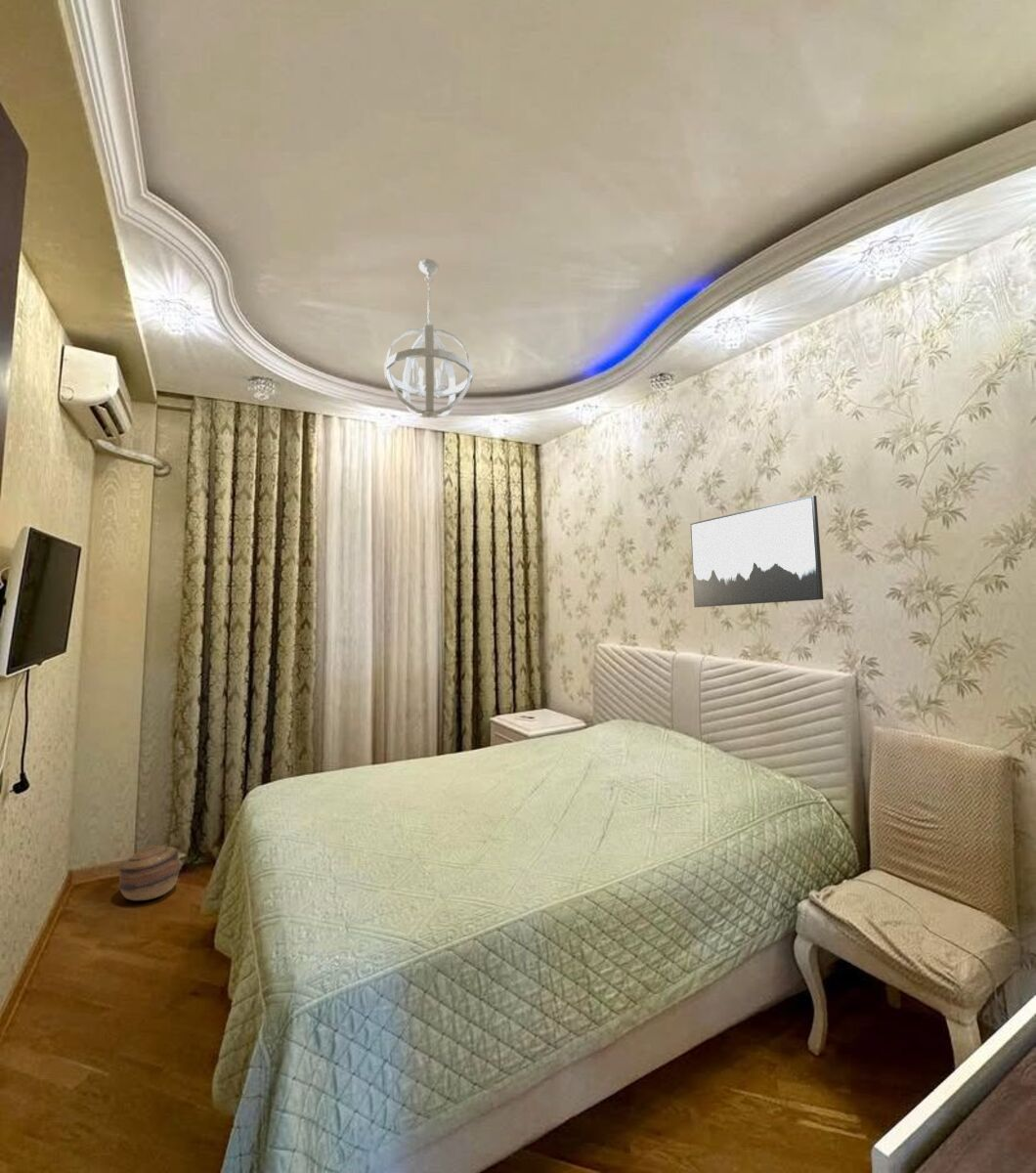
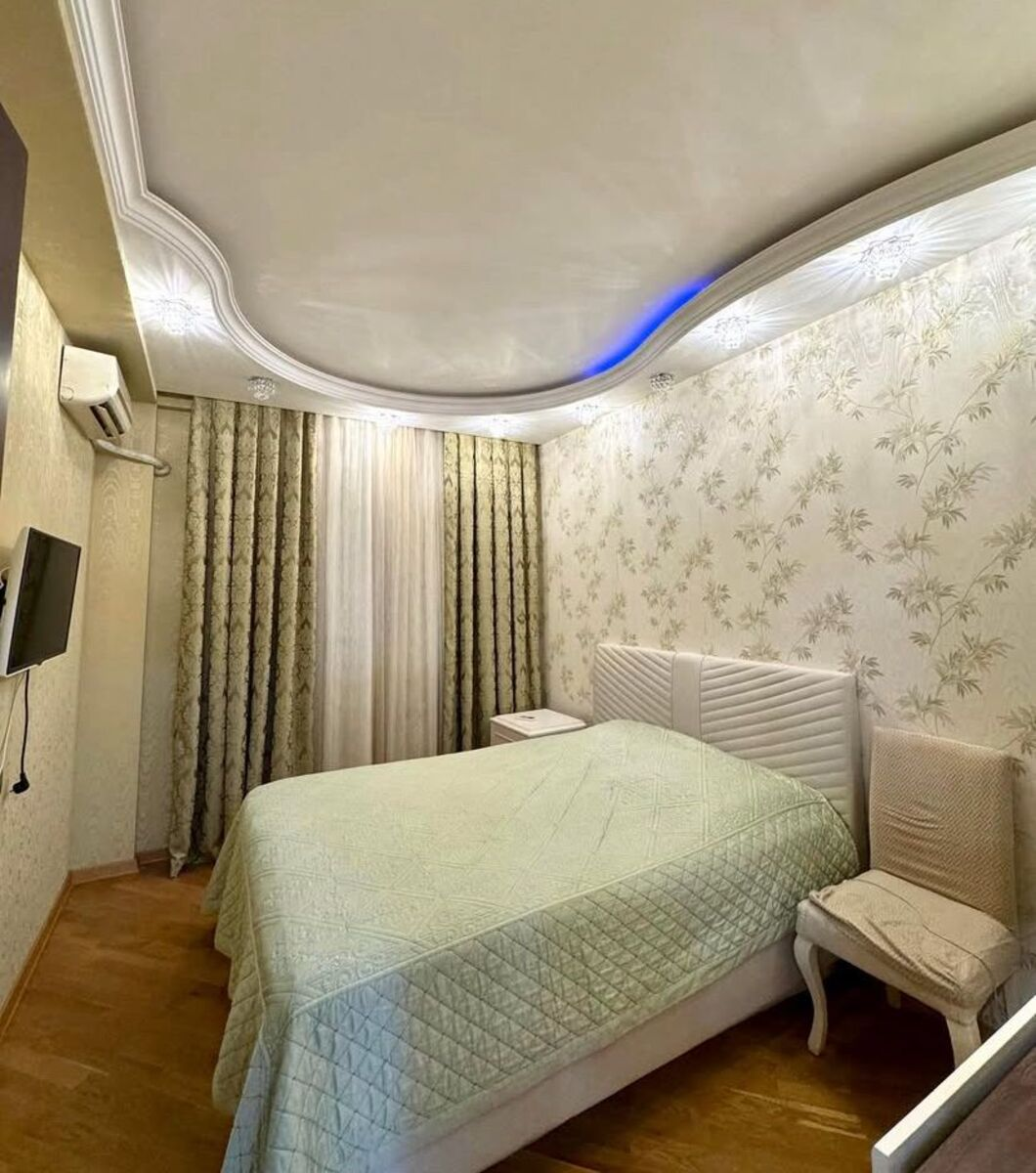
- basket (150, 871)
- wall art (749, 556)
- chandelier (428, 340)
